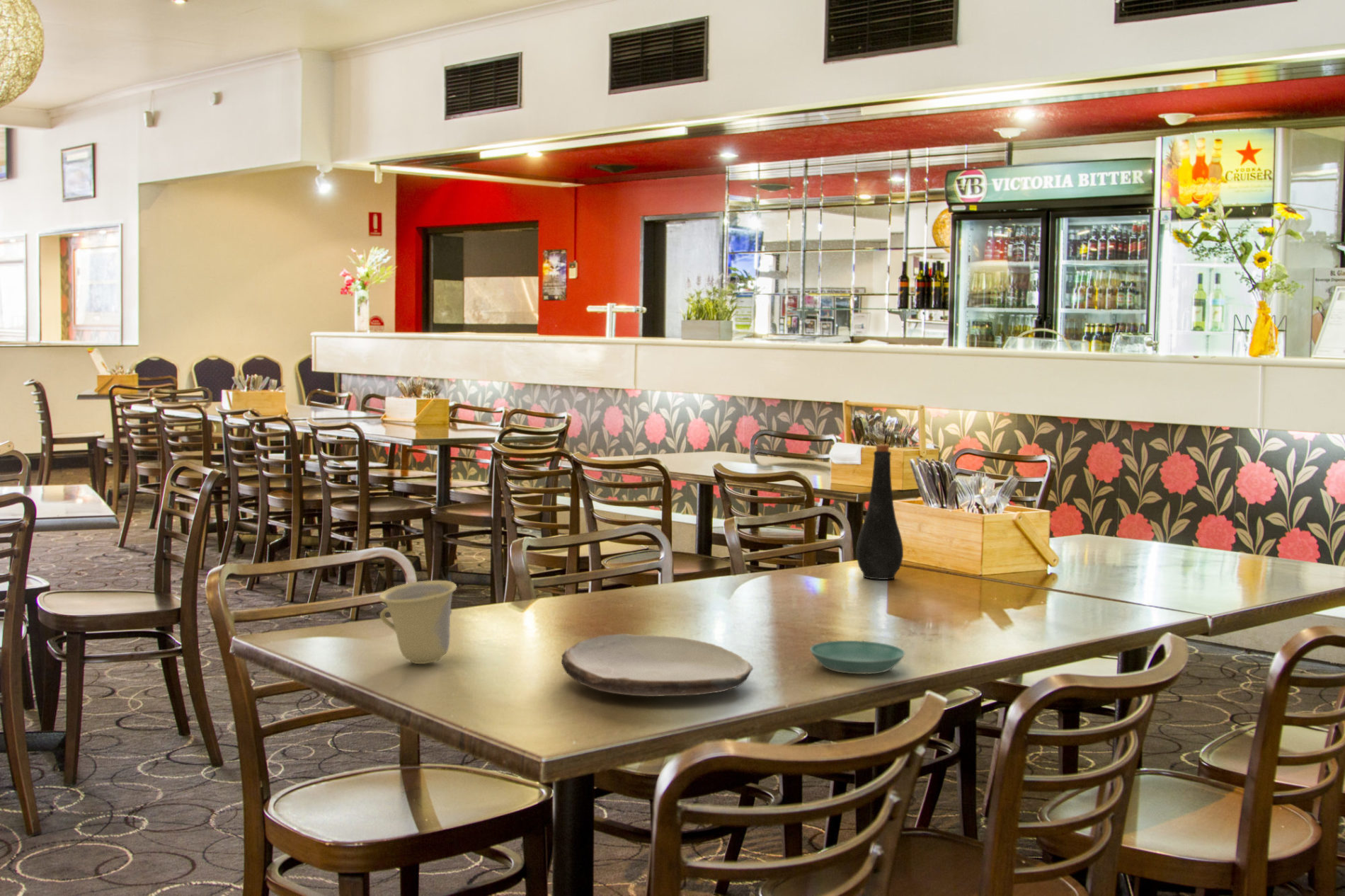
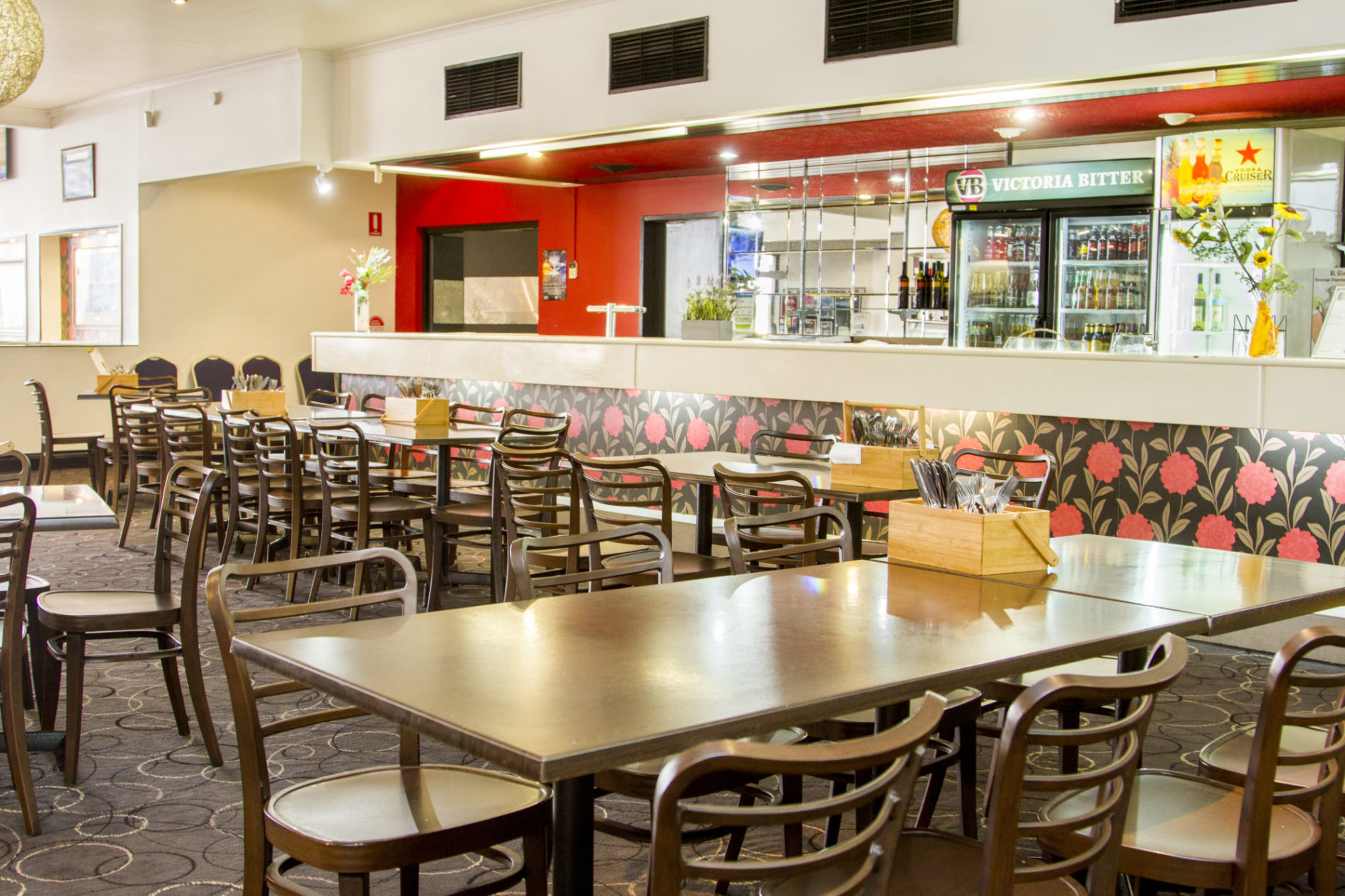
- cup (418, 623)
- saucer (857, 658)
- plate (656, 667)
- bottle (881, 511)
